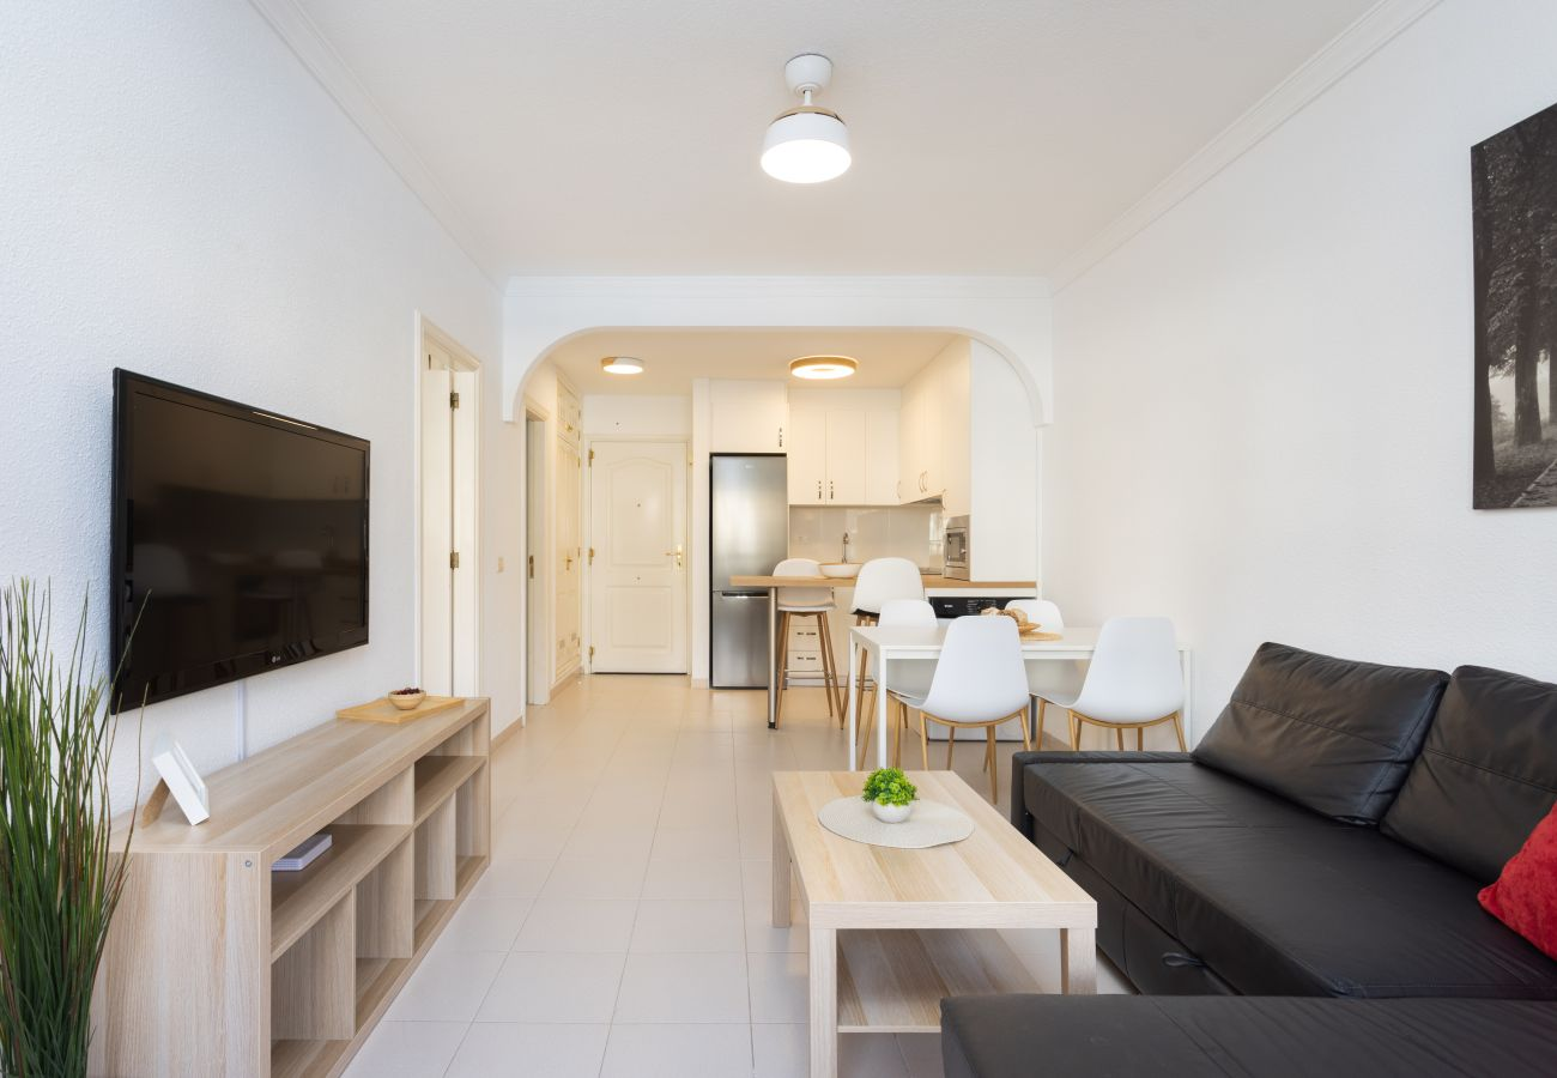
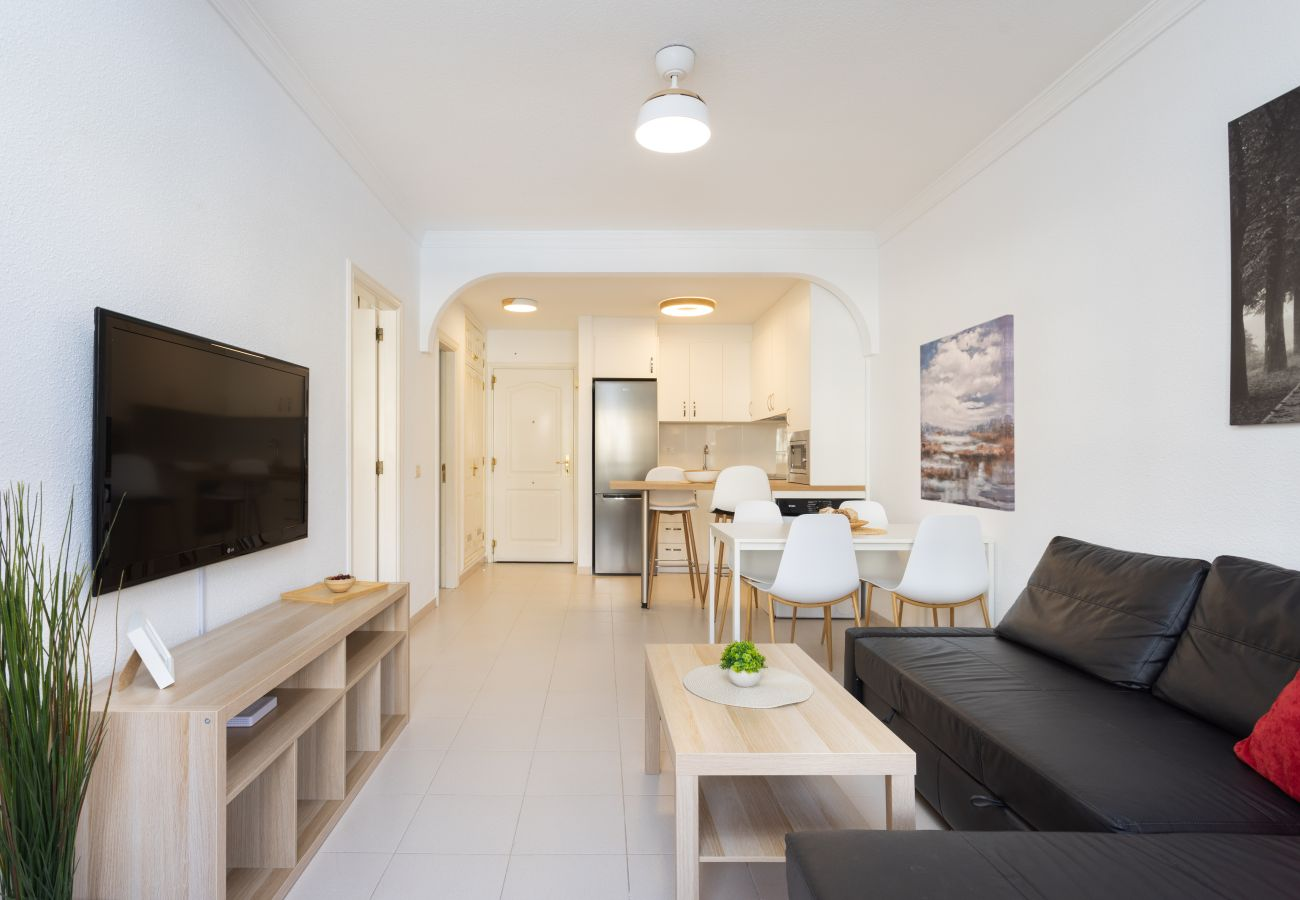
+ wall art (961, 418)
